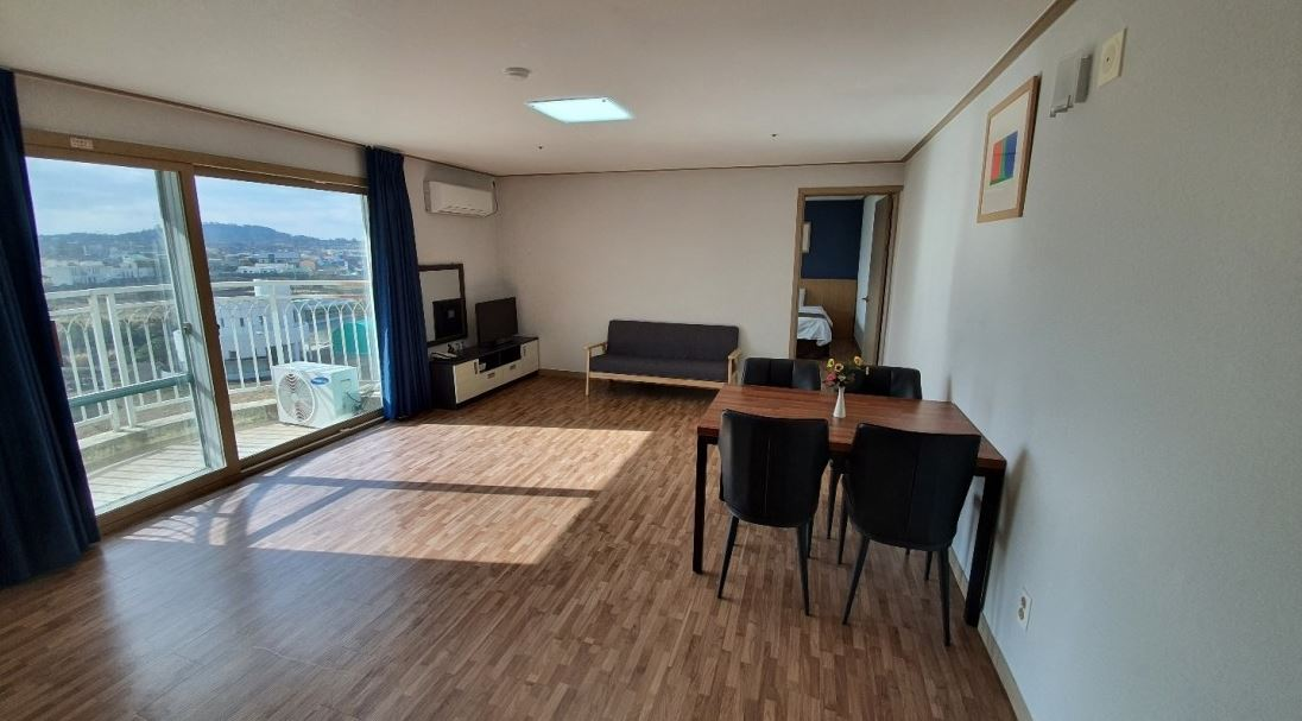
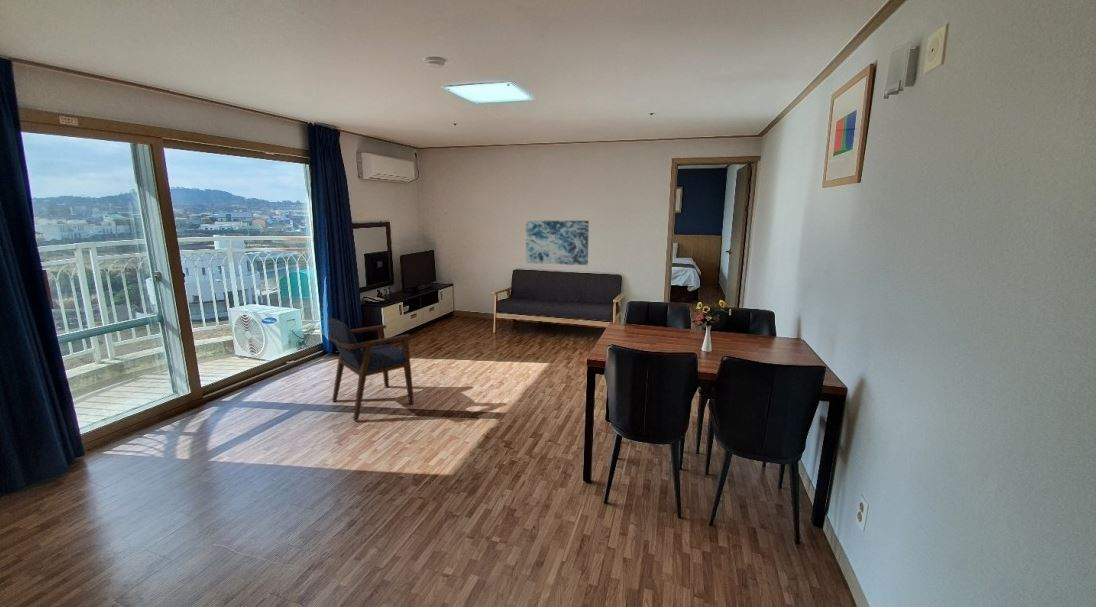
+ wall art (556, 242)
+ armchair (369, 360)
